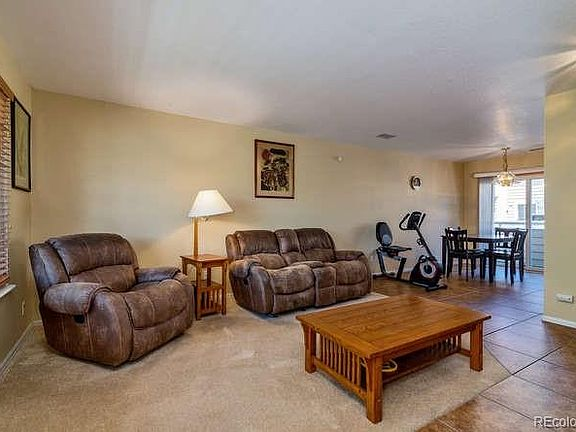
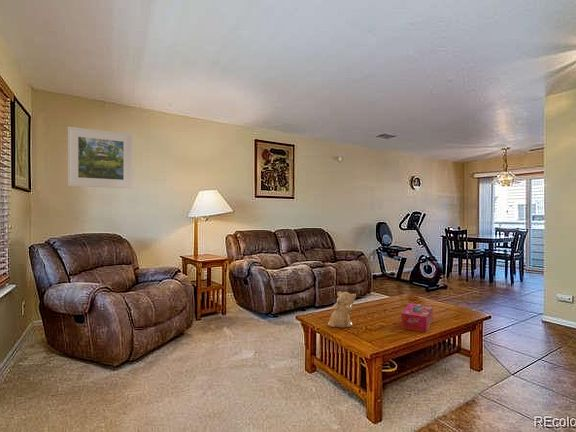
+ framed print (101, 159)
+ tissue box (417, 316)
+ teddy bear (341, 309)
